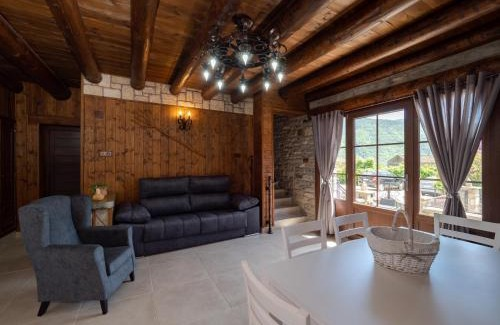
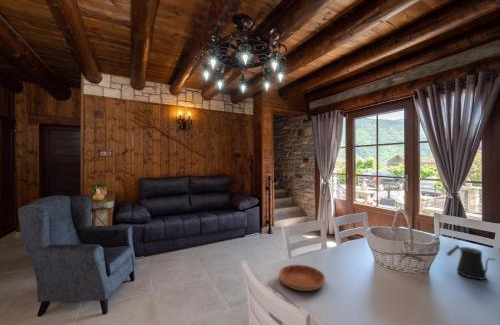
+ kettle (469, 261)
+ saucer (301, 277)
